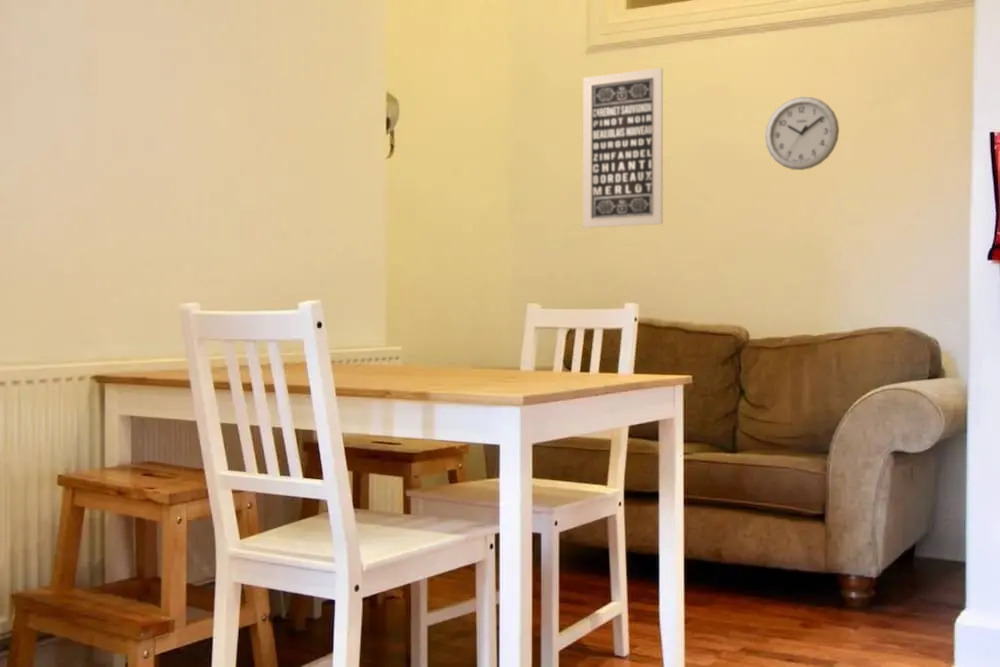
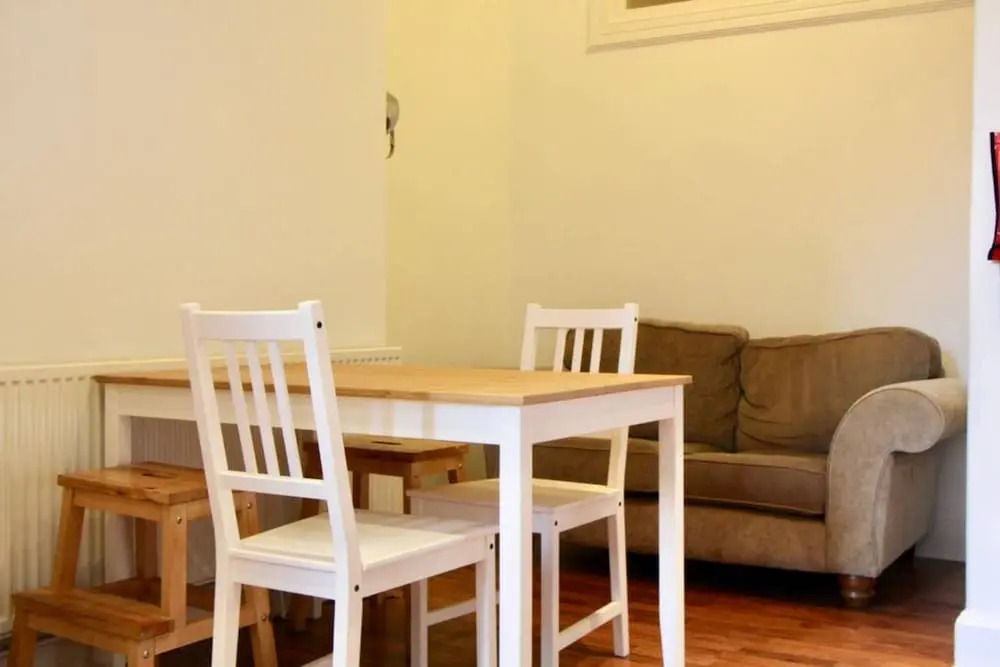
- wall clock (801, 133)
- wall art (622, 149)
